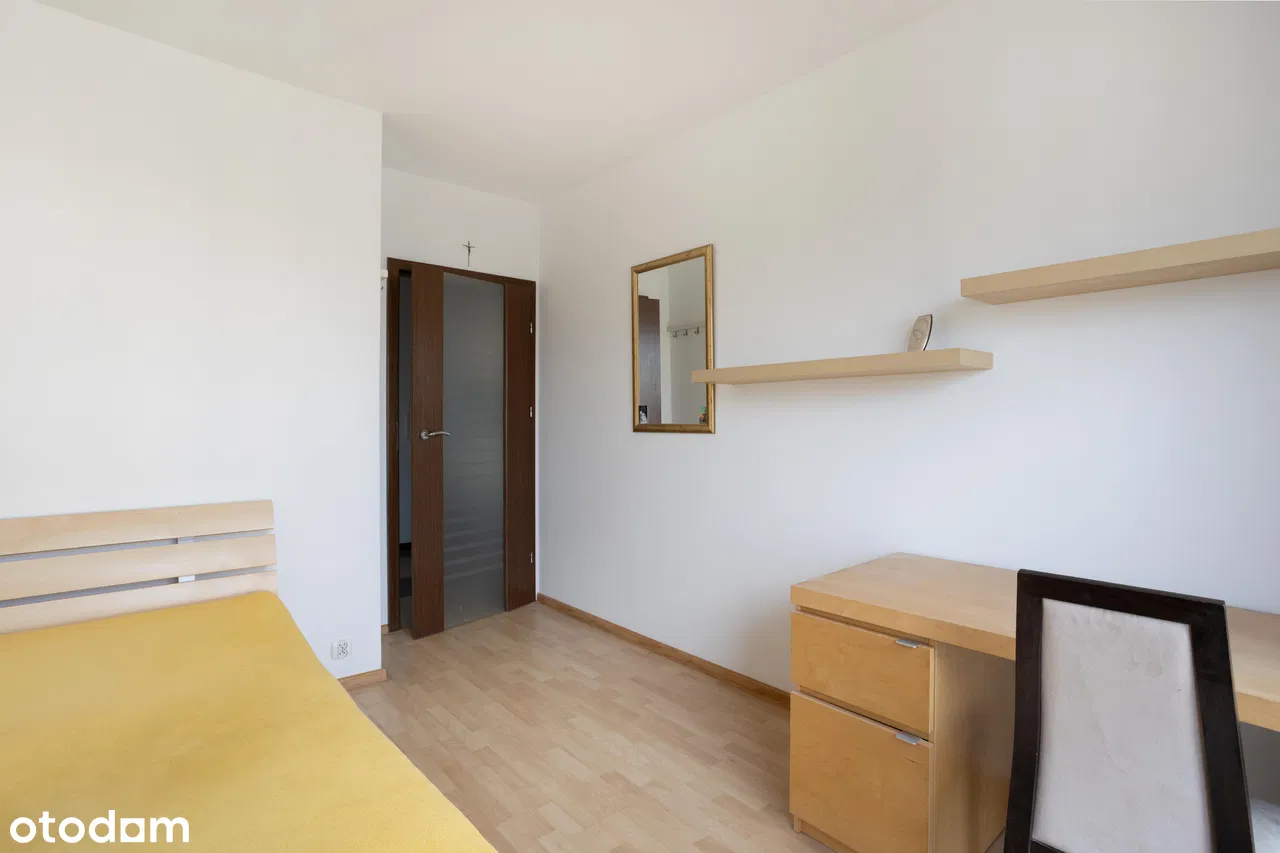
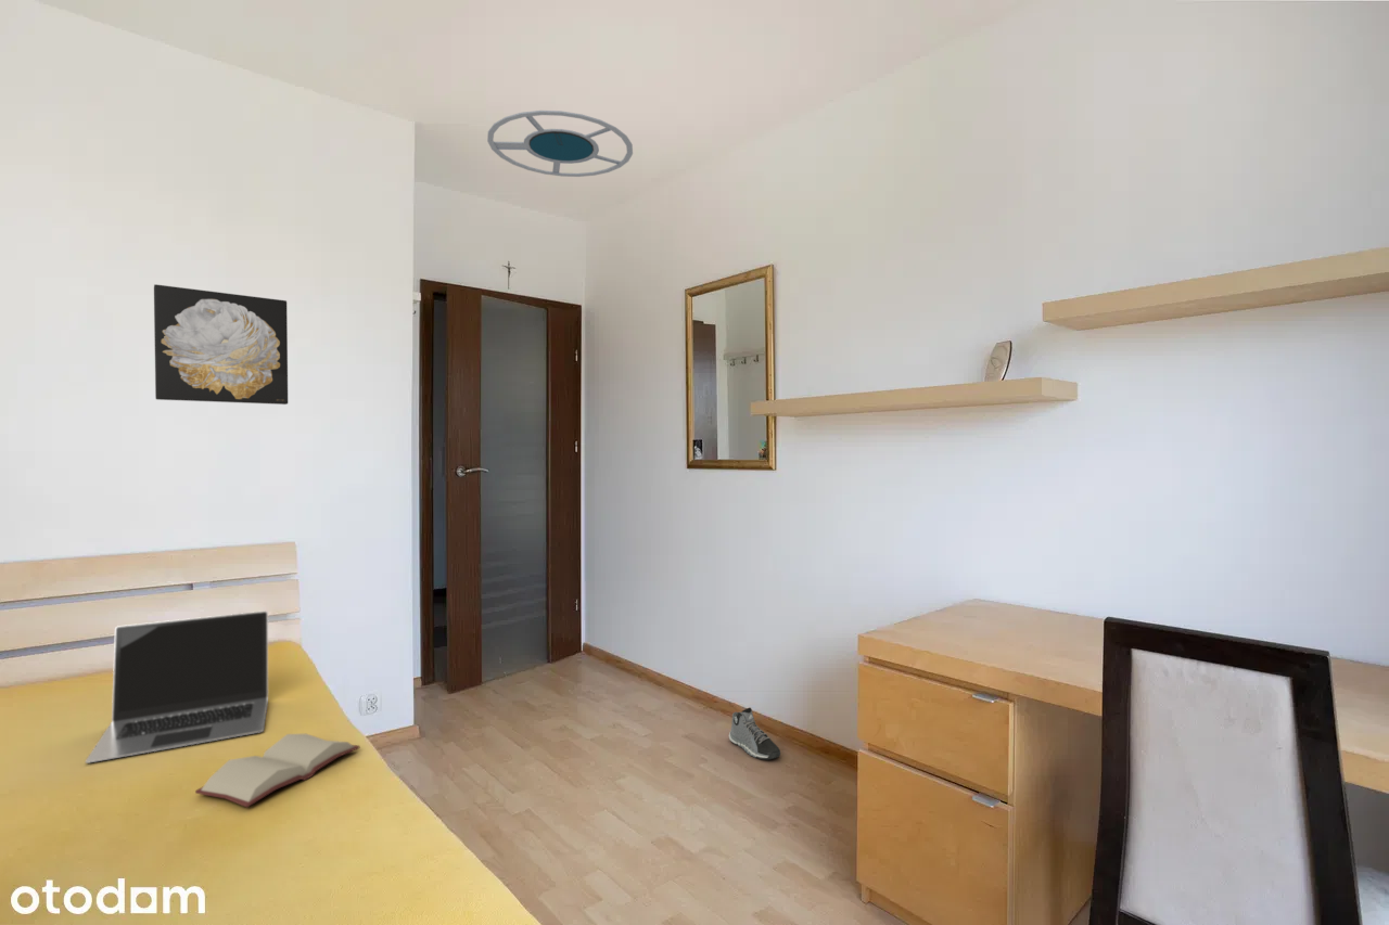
+ sneaker (752, 730)
+ hardback book (282, 761)
+ wall art (224, 347)
+ ceiling lamp (561, 140)
+ laptop (187, 678)
